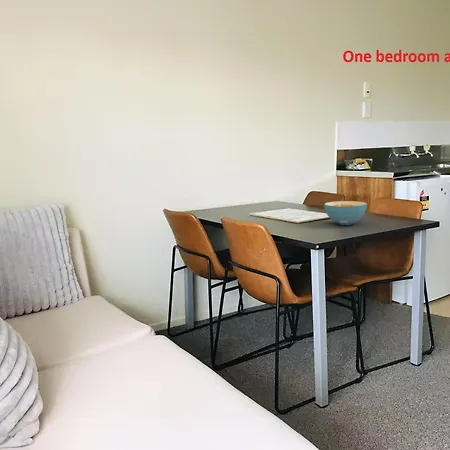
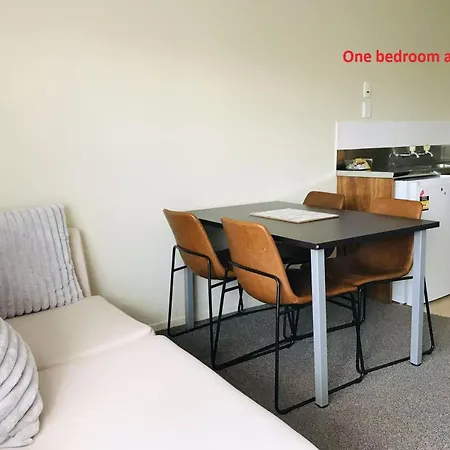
- cereal bowl (345, 213)
